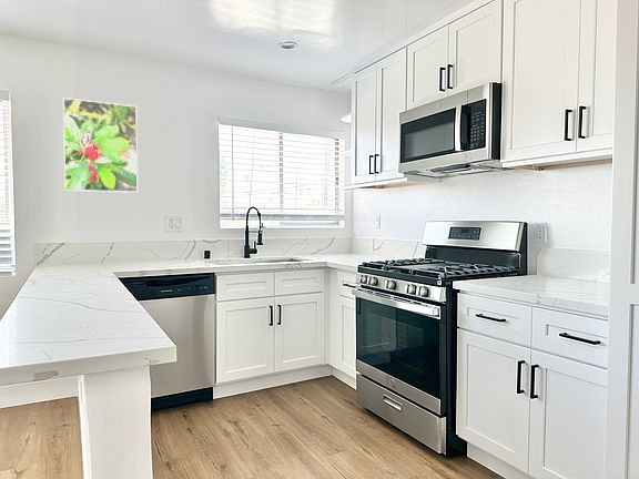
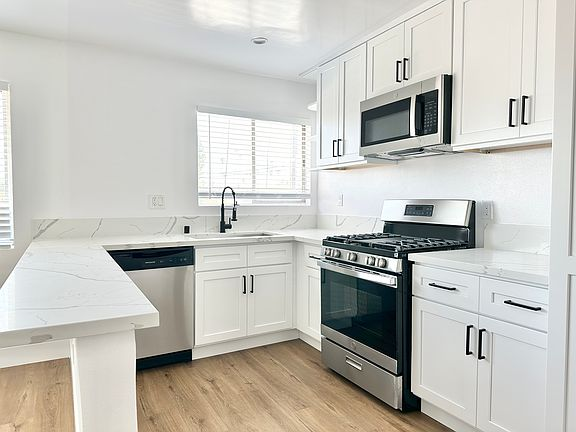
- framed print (101, 146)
